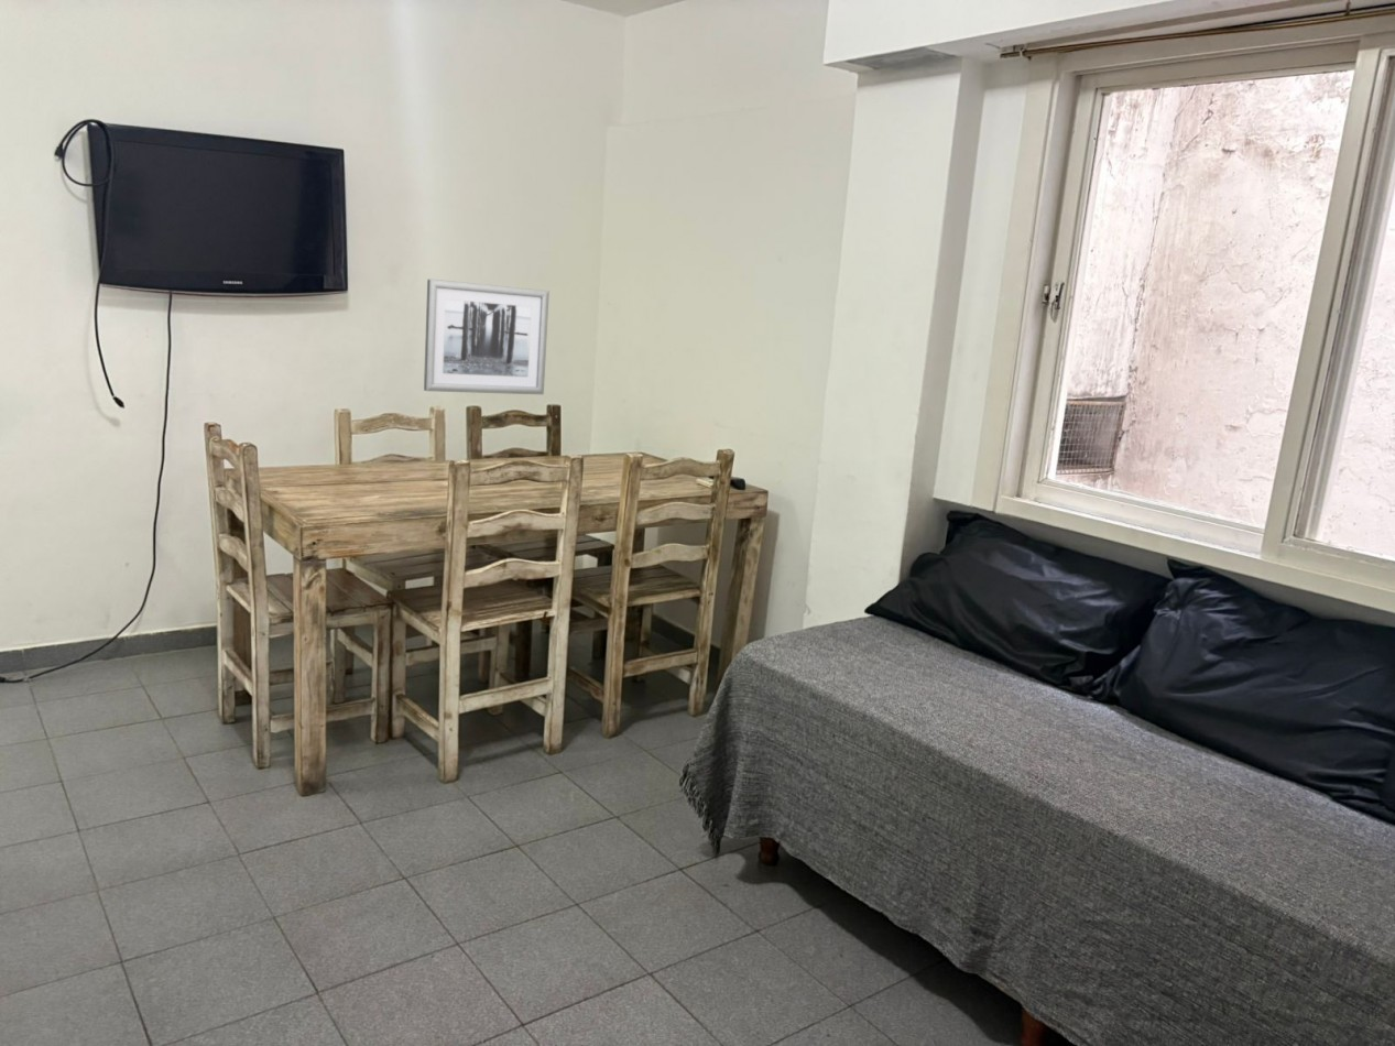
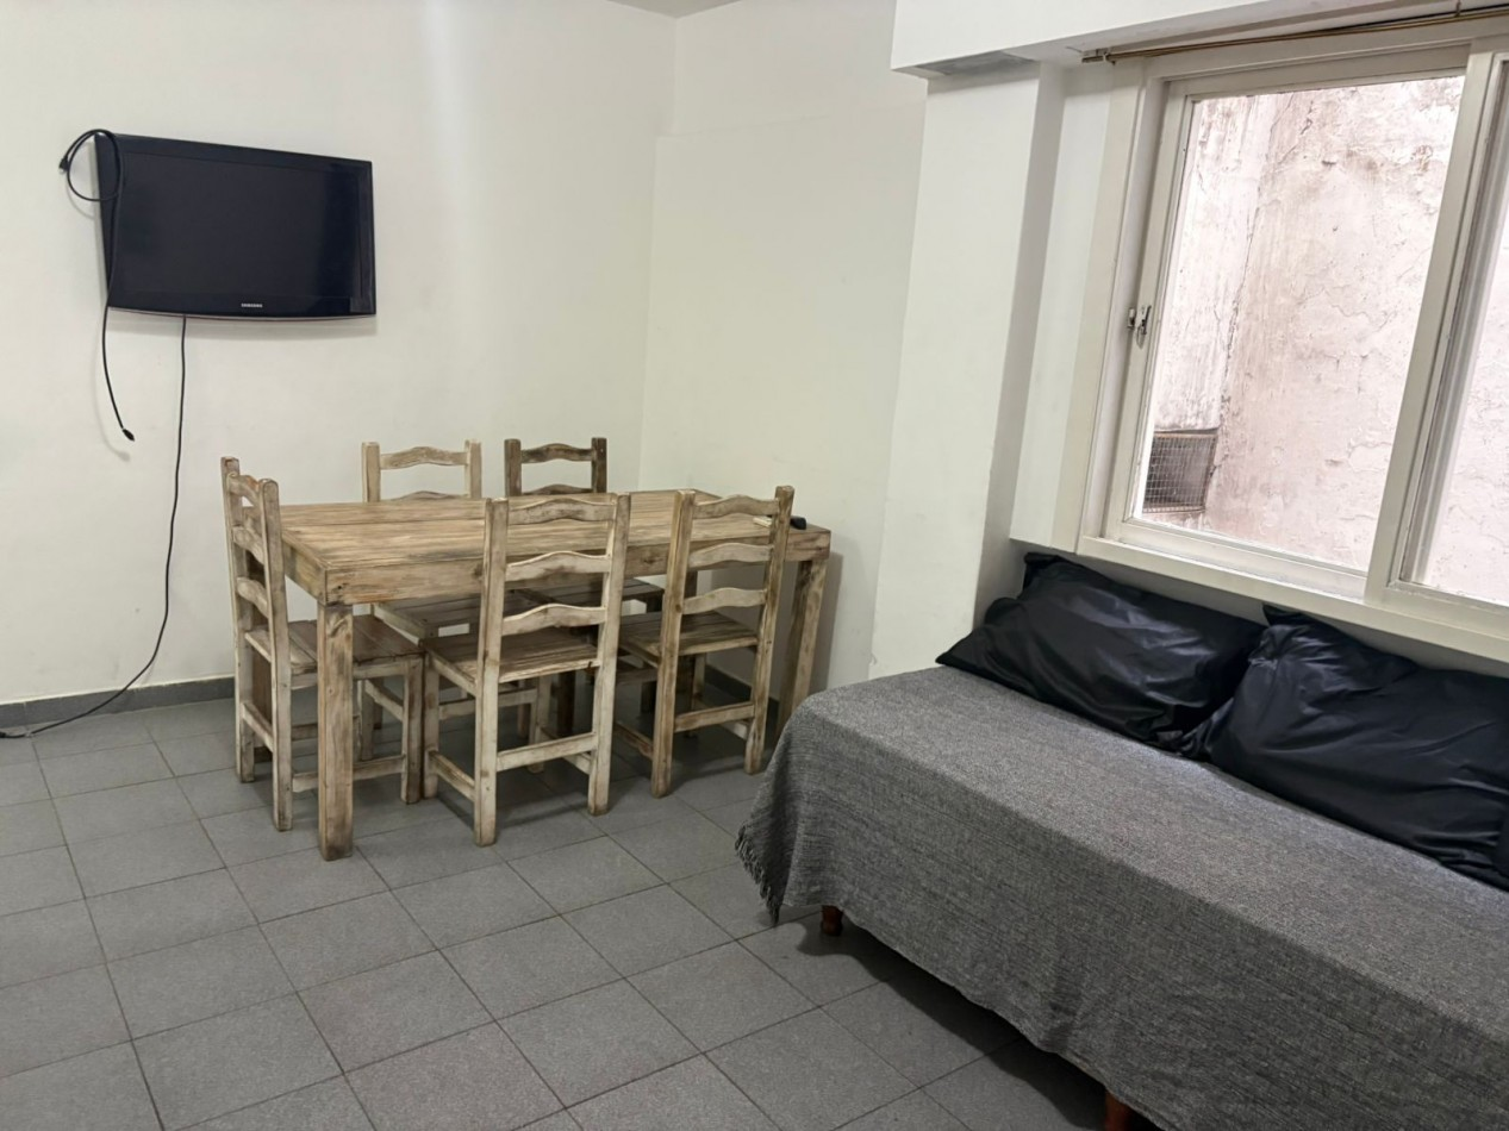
- wall art (488, 339)
